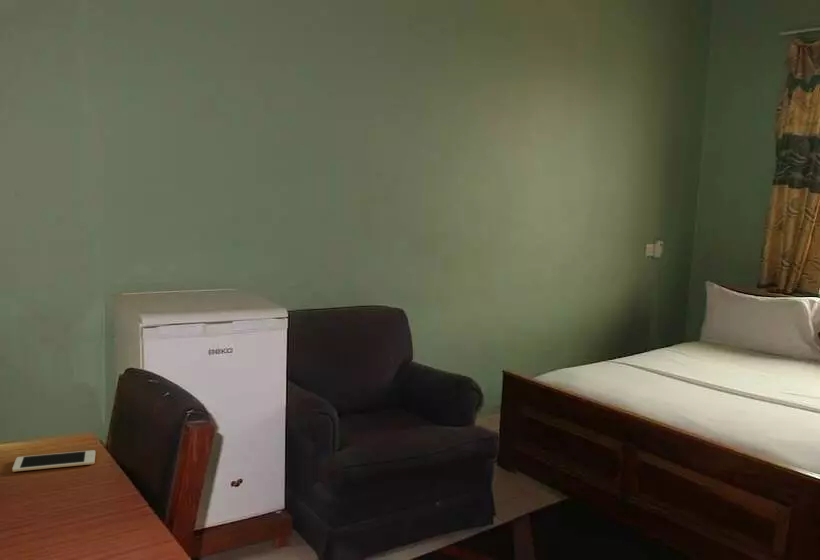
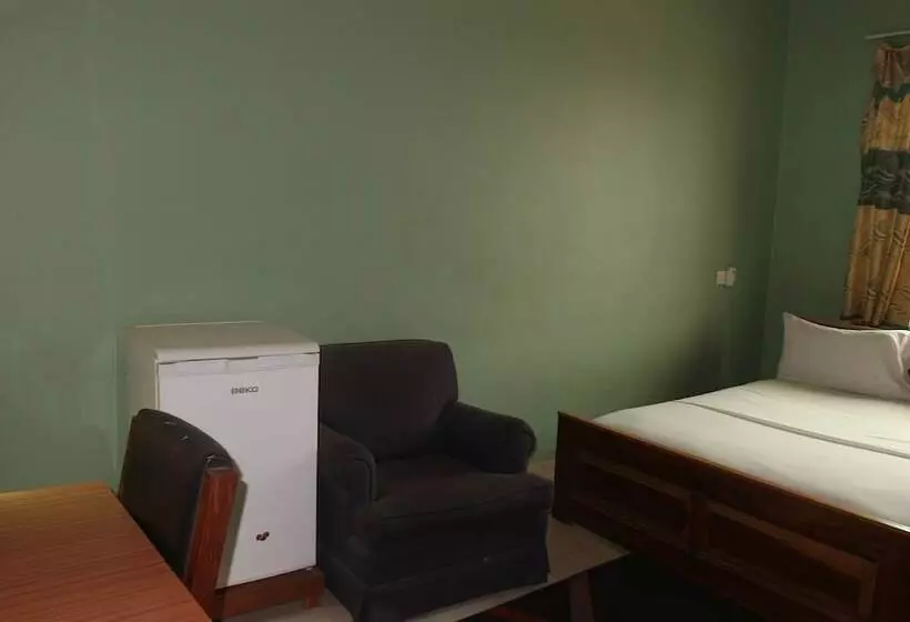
- cell phone (55, 460)
